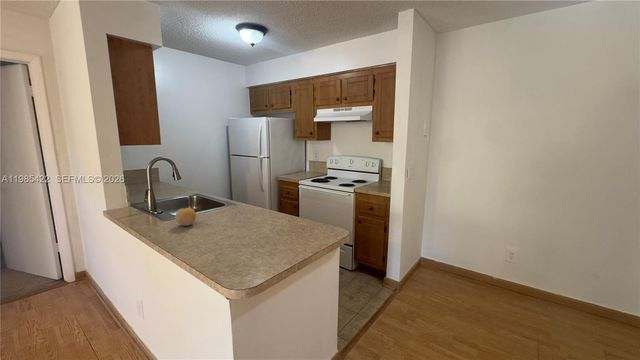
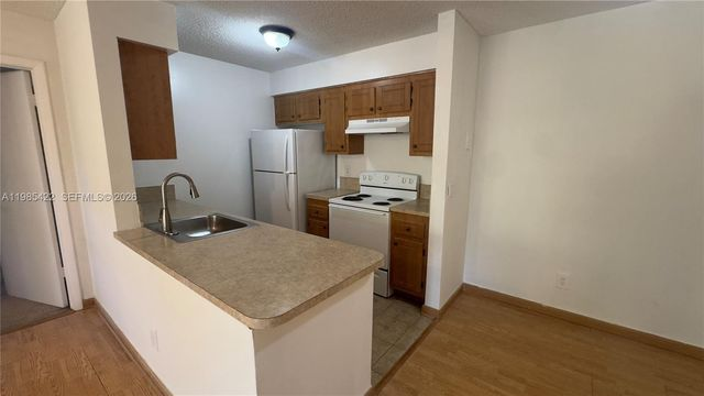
- fruit (185, 216)
